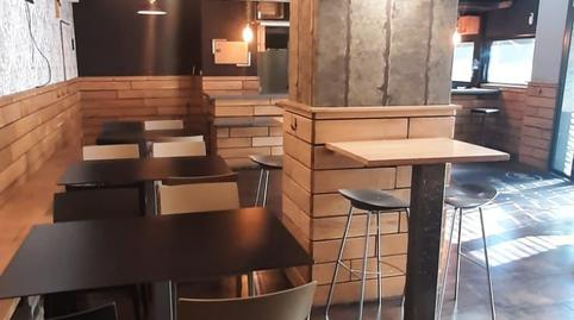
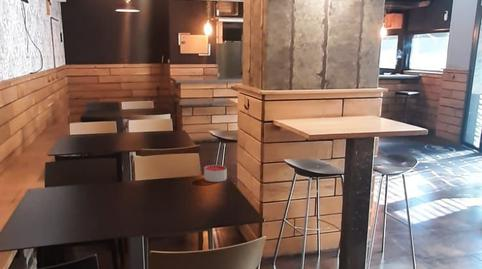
+ candle (215, 172)
